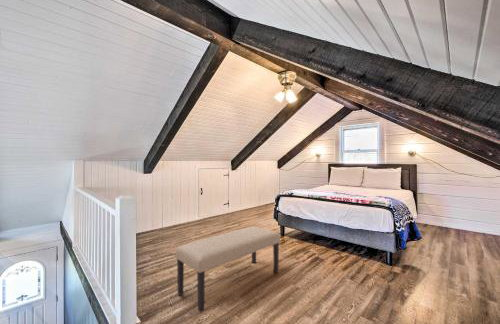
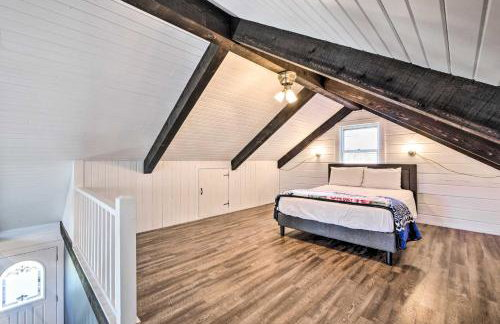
- bench (232, 259)
